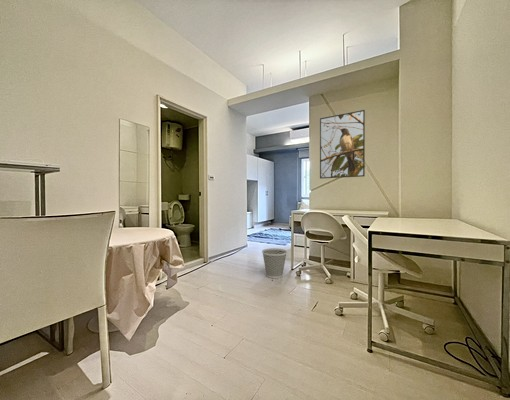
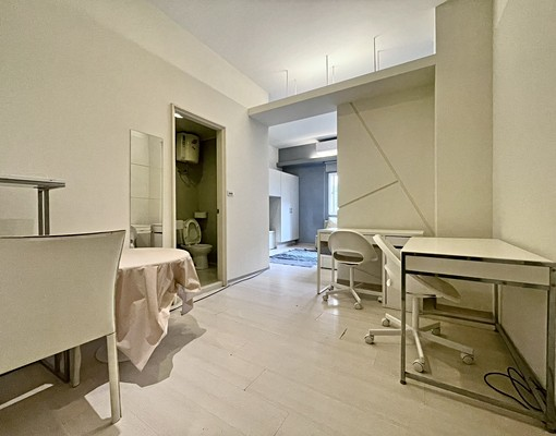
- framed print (341, 146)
- wastebasket (274, 263)
